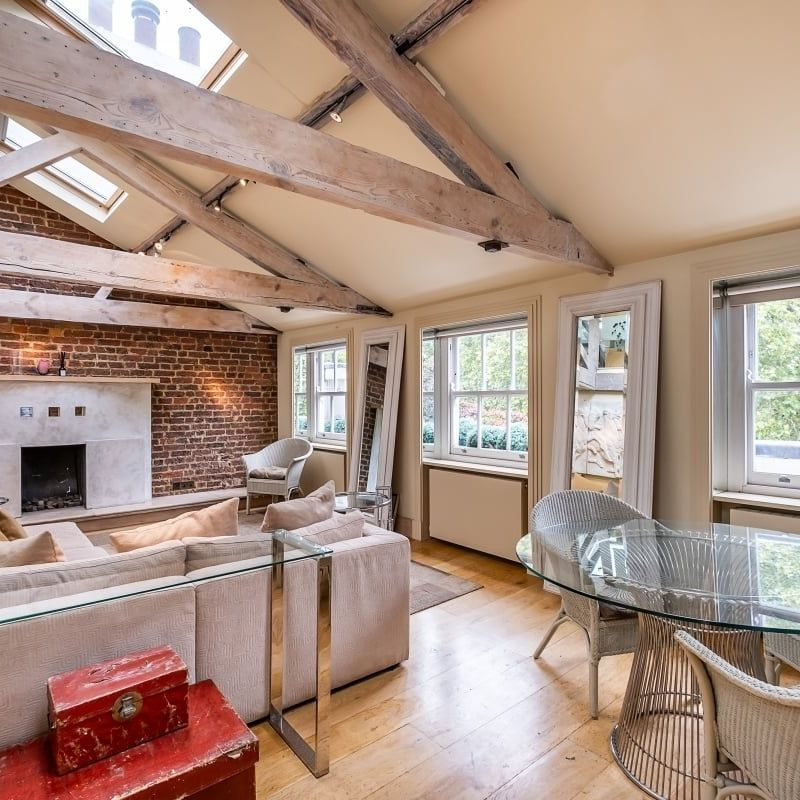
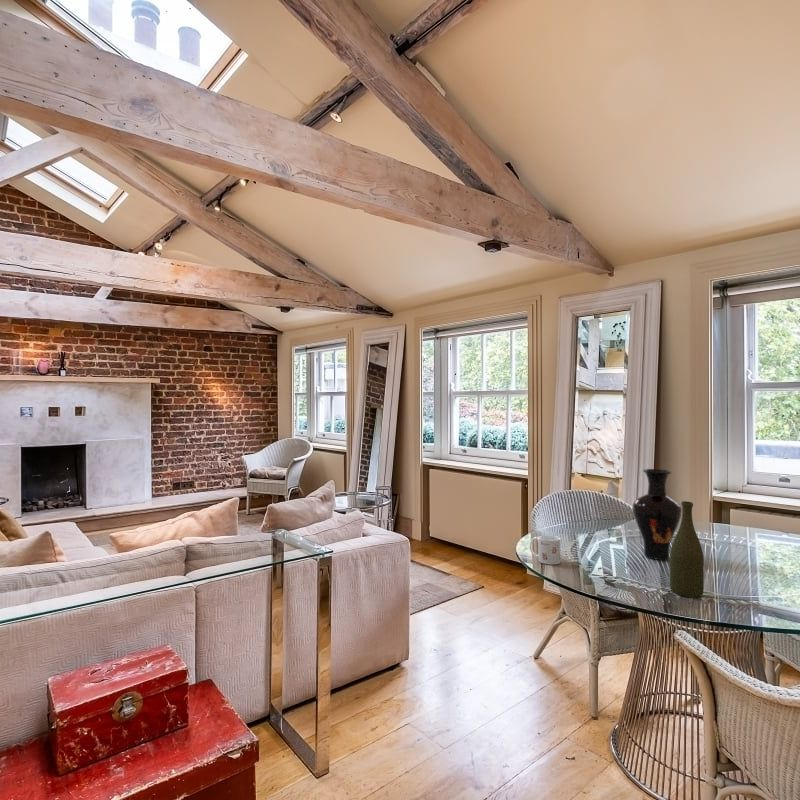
+ vase (656, 513)
+ bottle (686, 547)
+ mug (544, 548)
